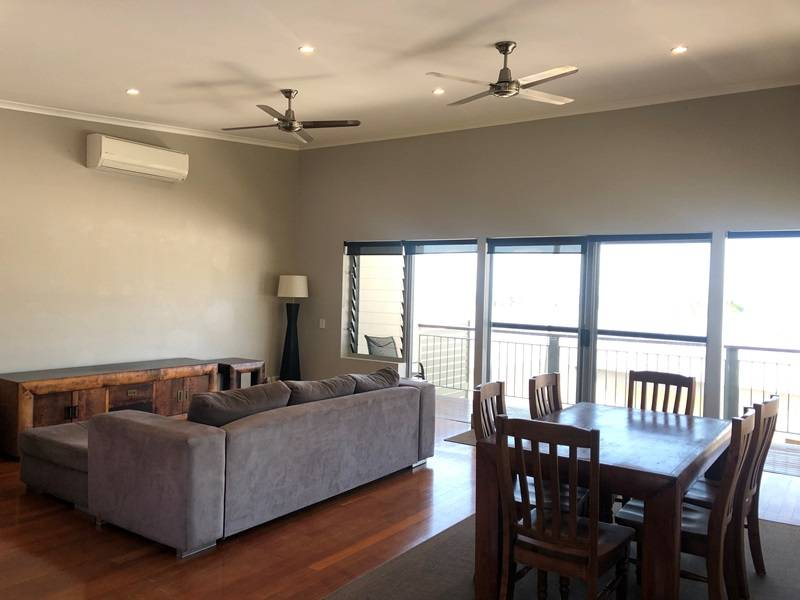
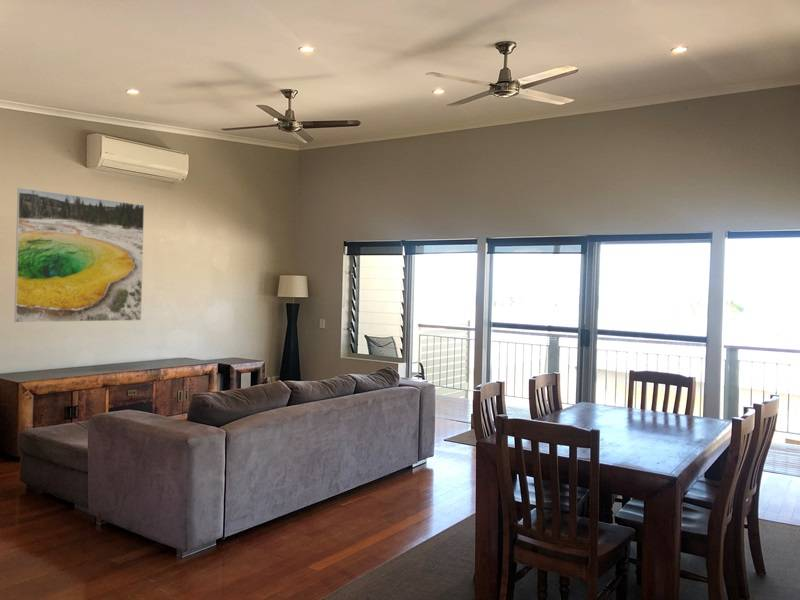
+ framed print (84, 259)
